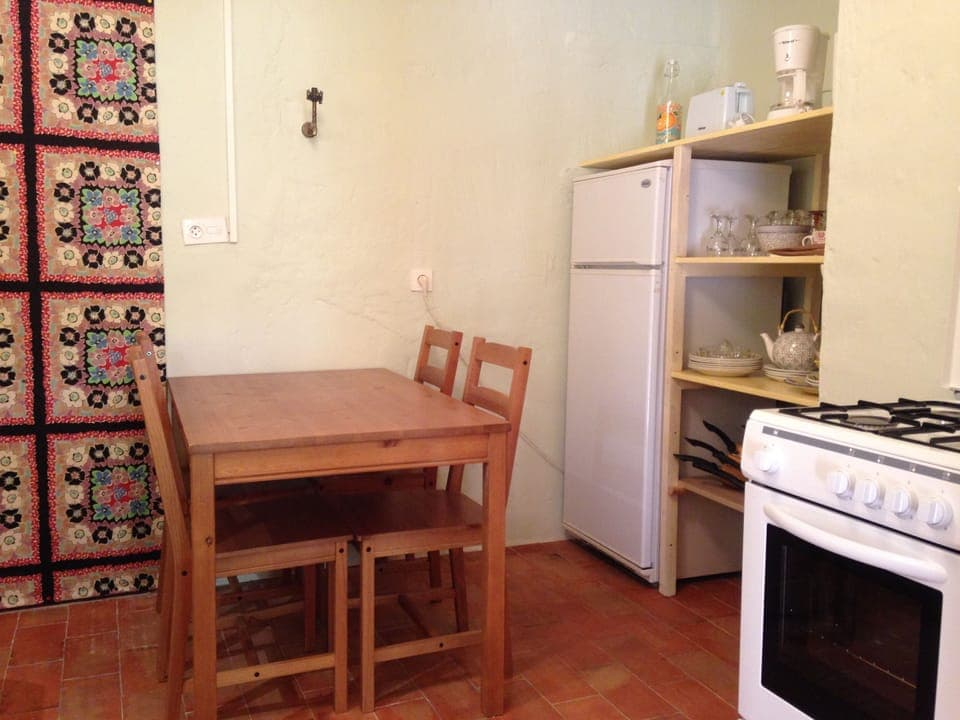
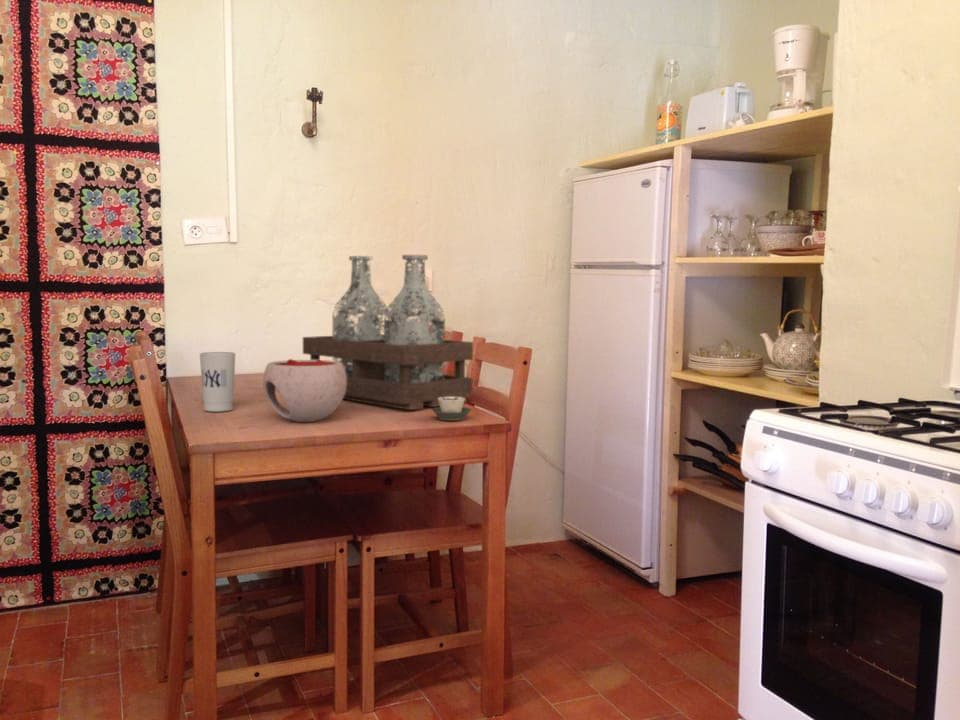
+ cup (218, 381)
+ bottle (385, 327)
+ bowl (305, 389)
+ cup (451, 408)
